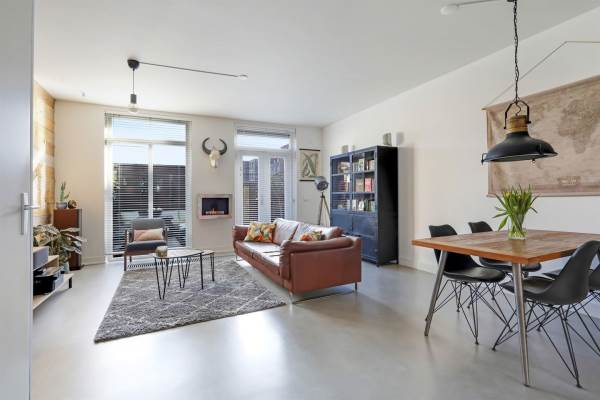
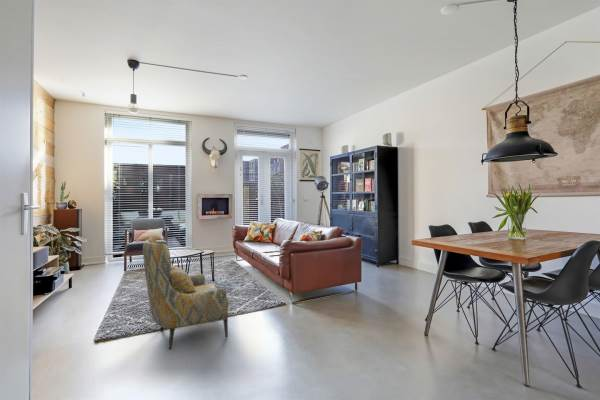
+ armchair (184, 286)
